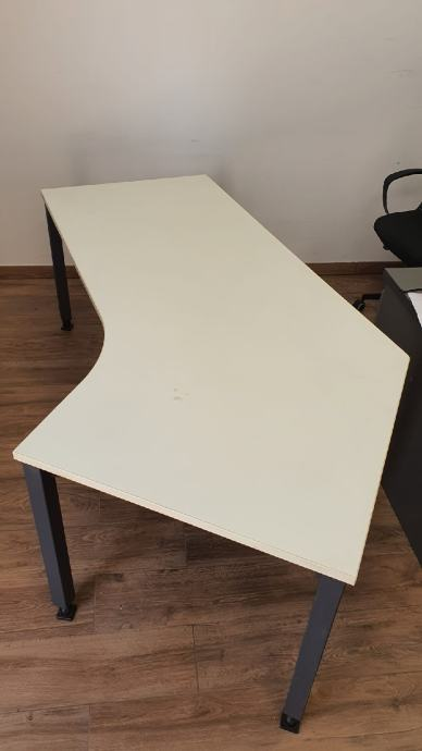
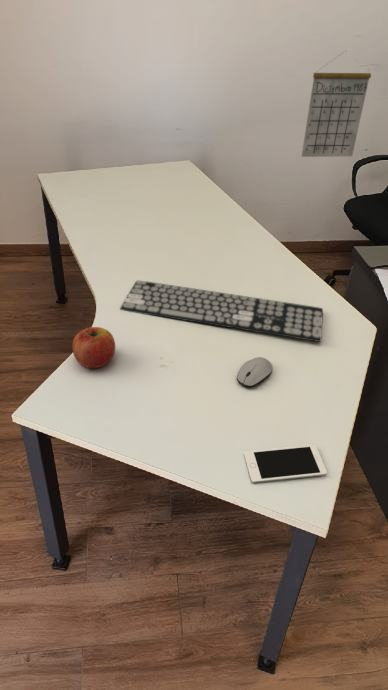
+ computer mouse (255, 369)
+ fruit (93, 345)
+ keyboard (222, 307)
+ cell phone (284, 463)
+ calendar (336, 106)
